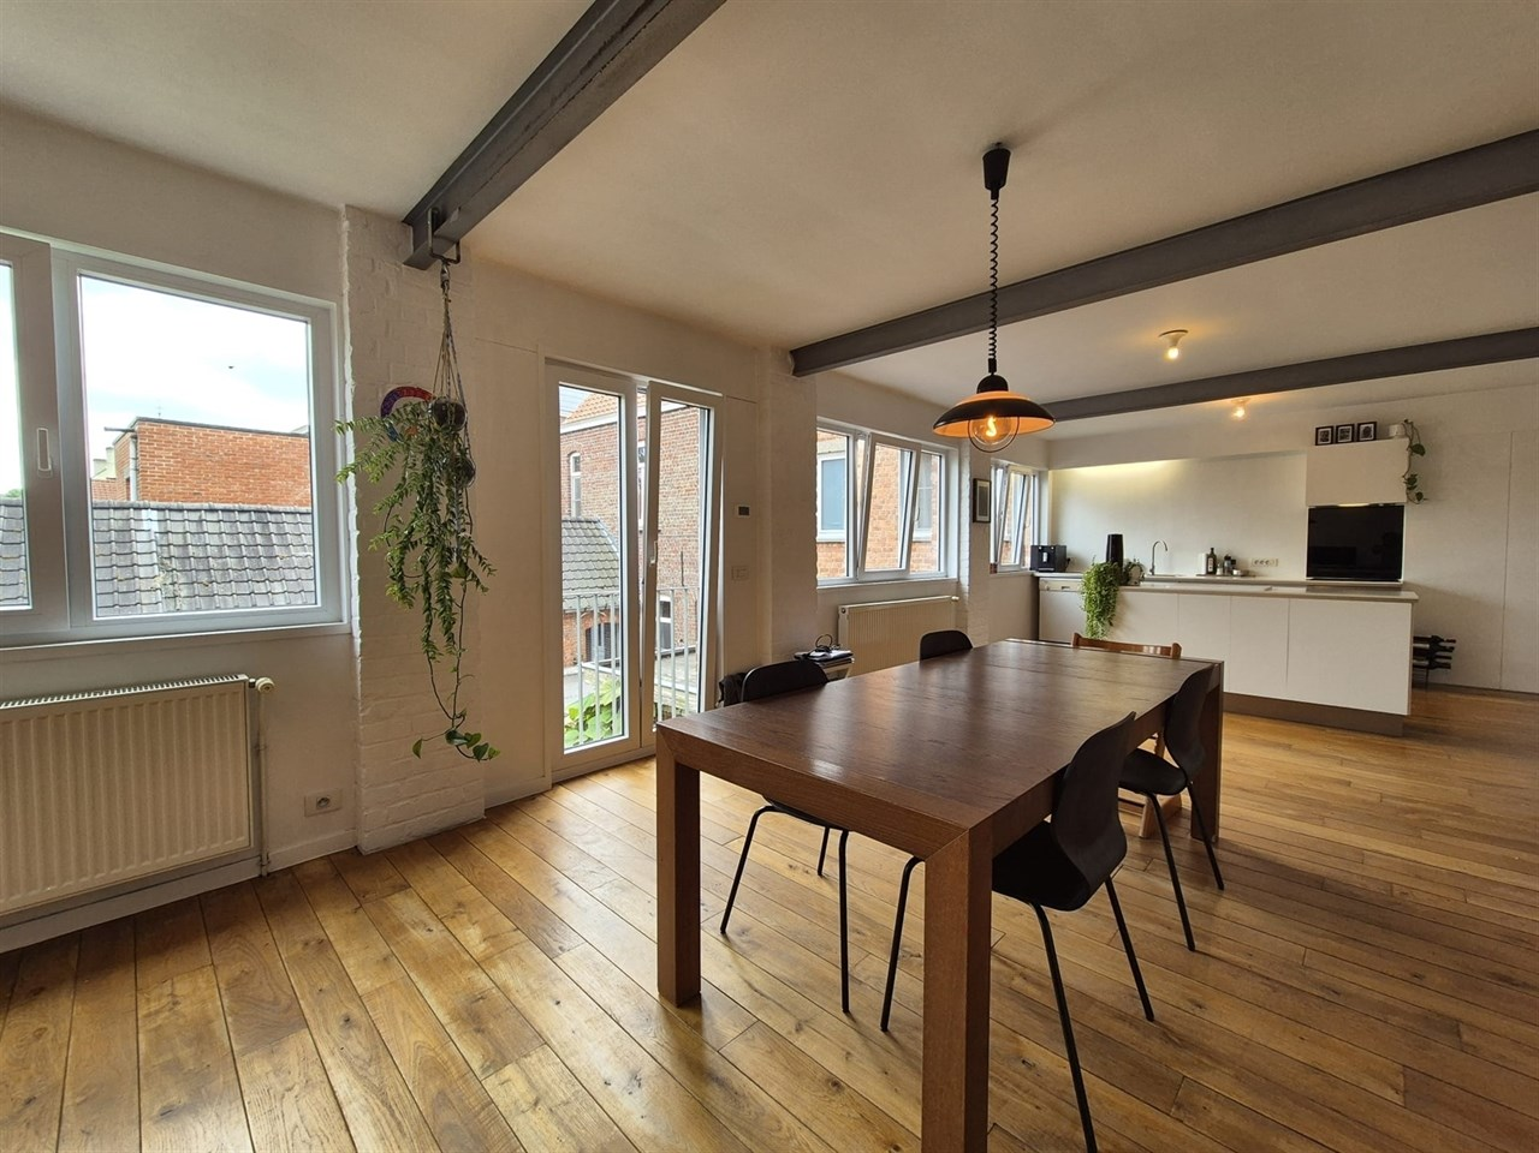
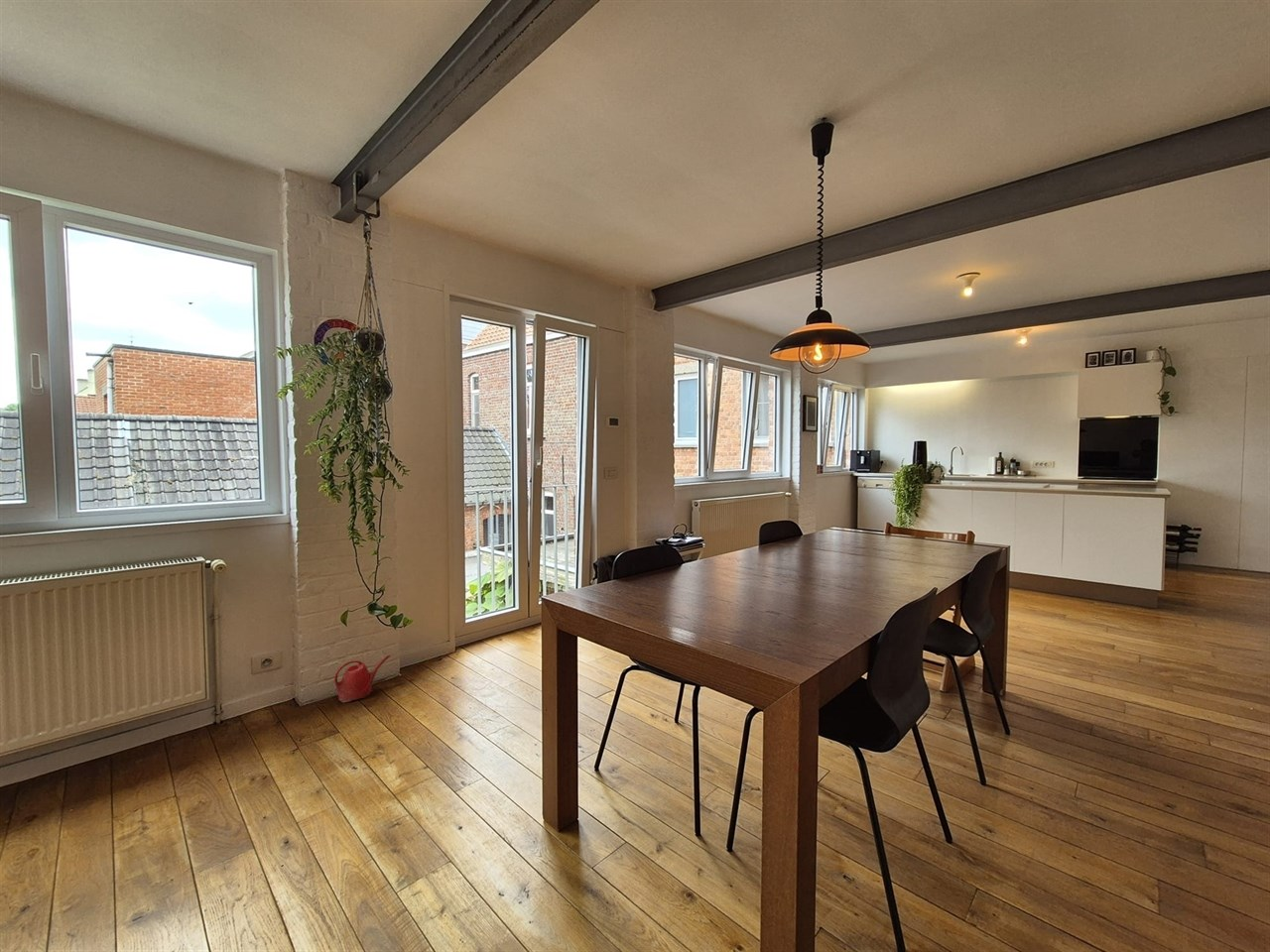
+ watering can (363, 674)
